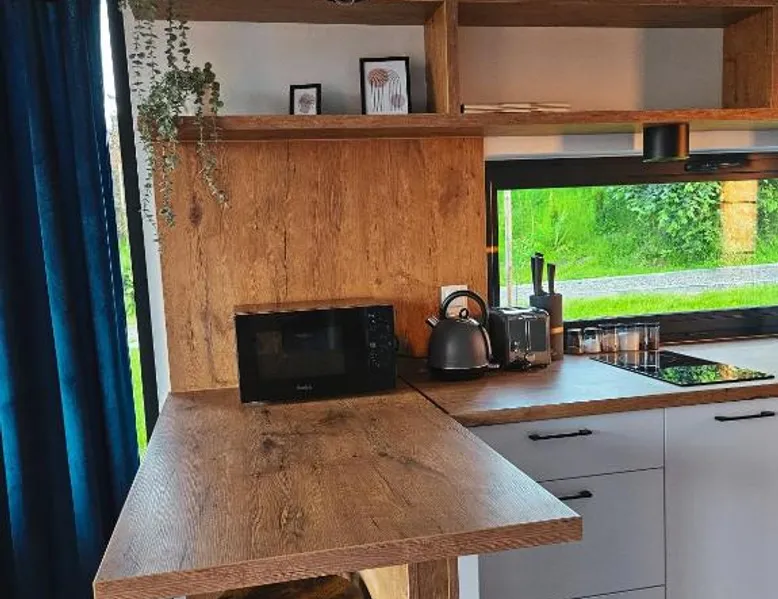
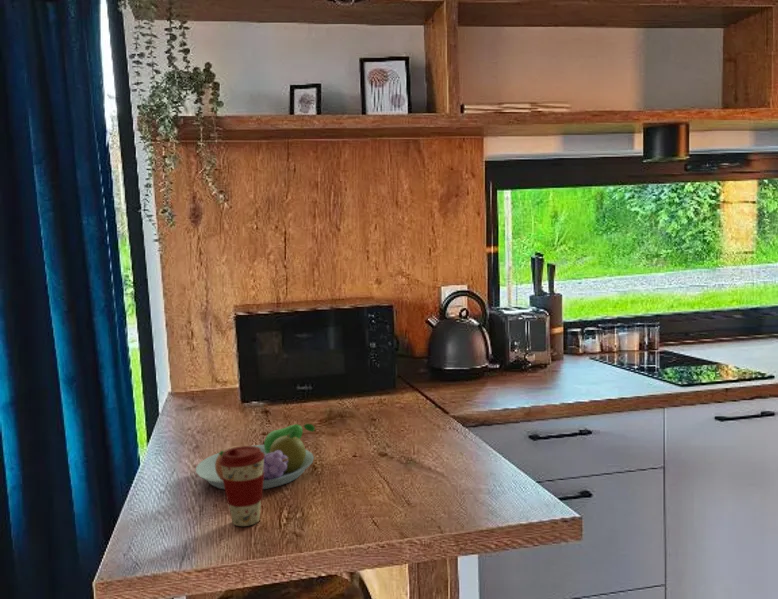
+ coffee cup (243, 486)
+ fruit bowl (260, 449)
